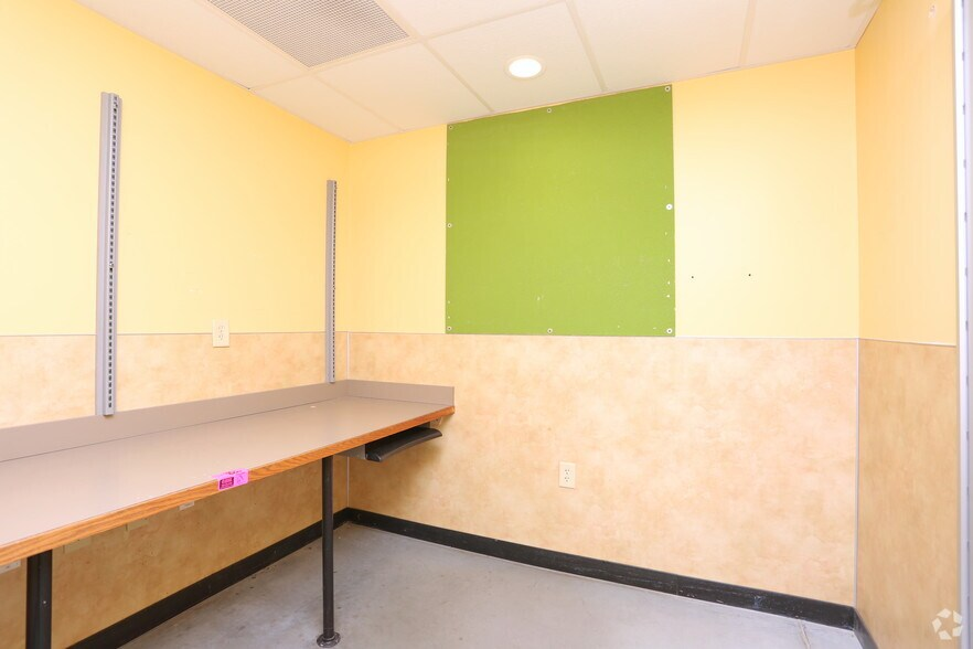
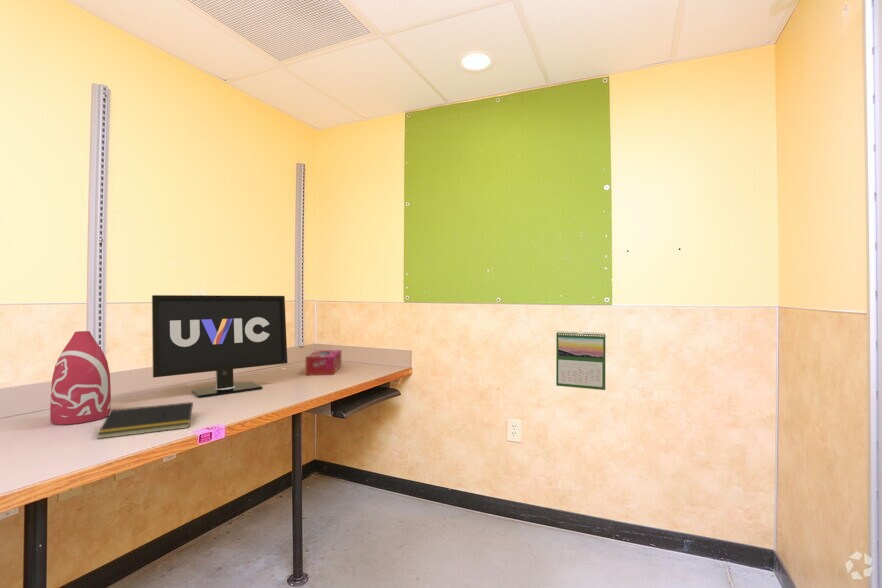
+ monitor (225, 342)
+ calendar (580, 359)
+ bottle (81, 374)
+ notepad (149, 418)
+ tissue box (324, 361)
